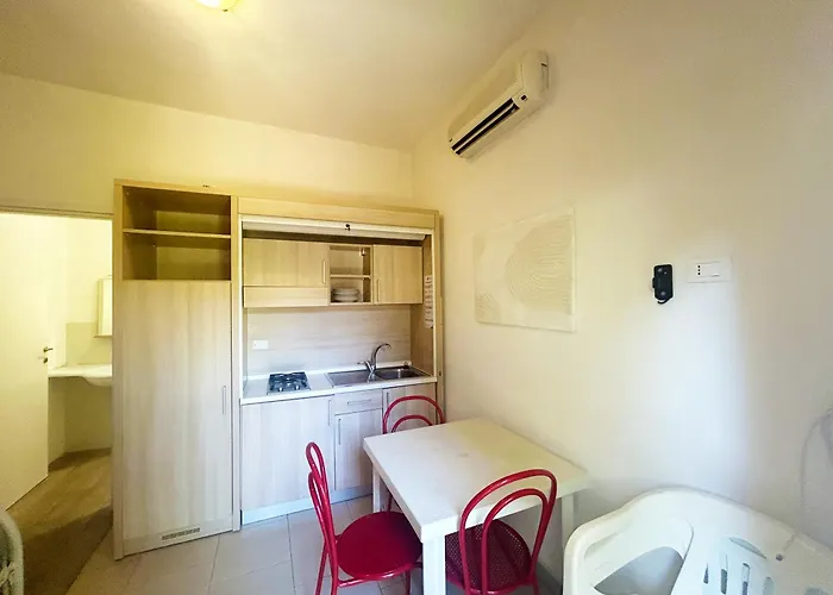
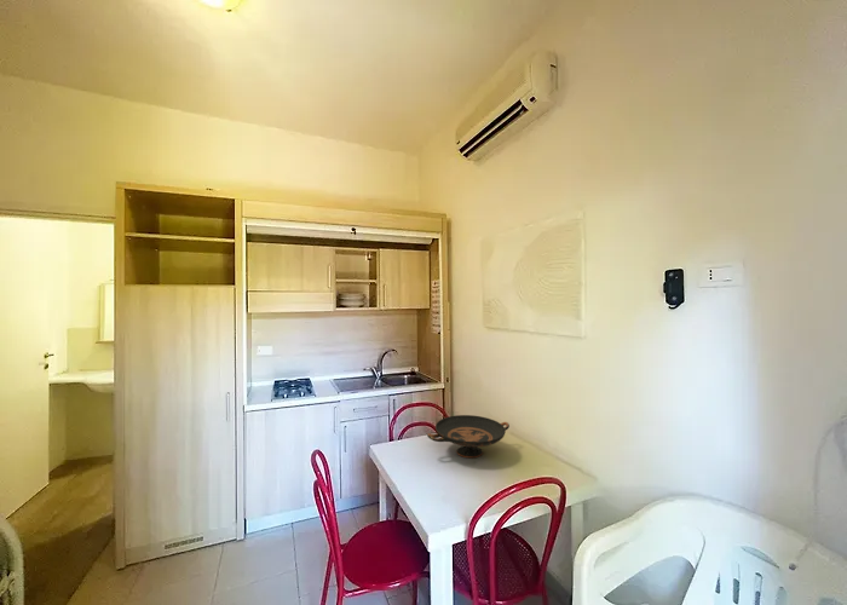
+ decorative bowl (469, 439)
